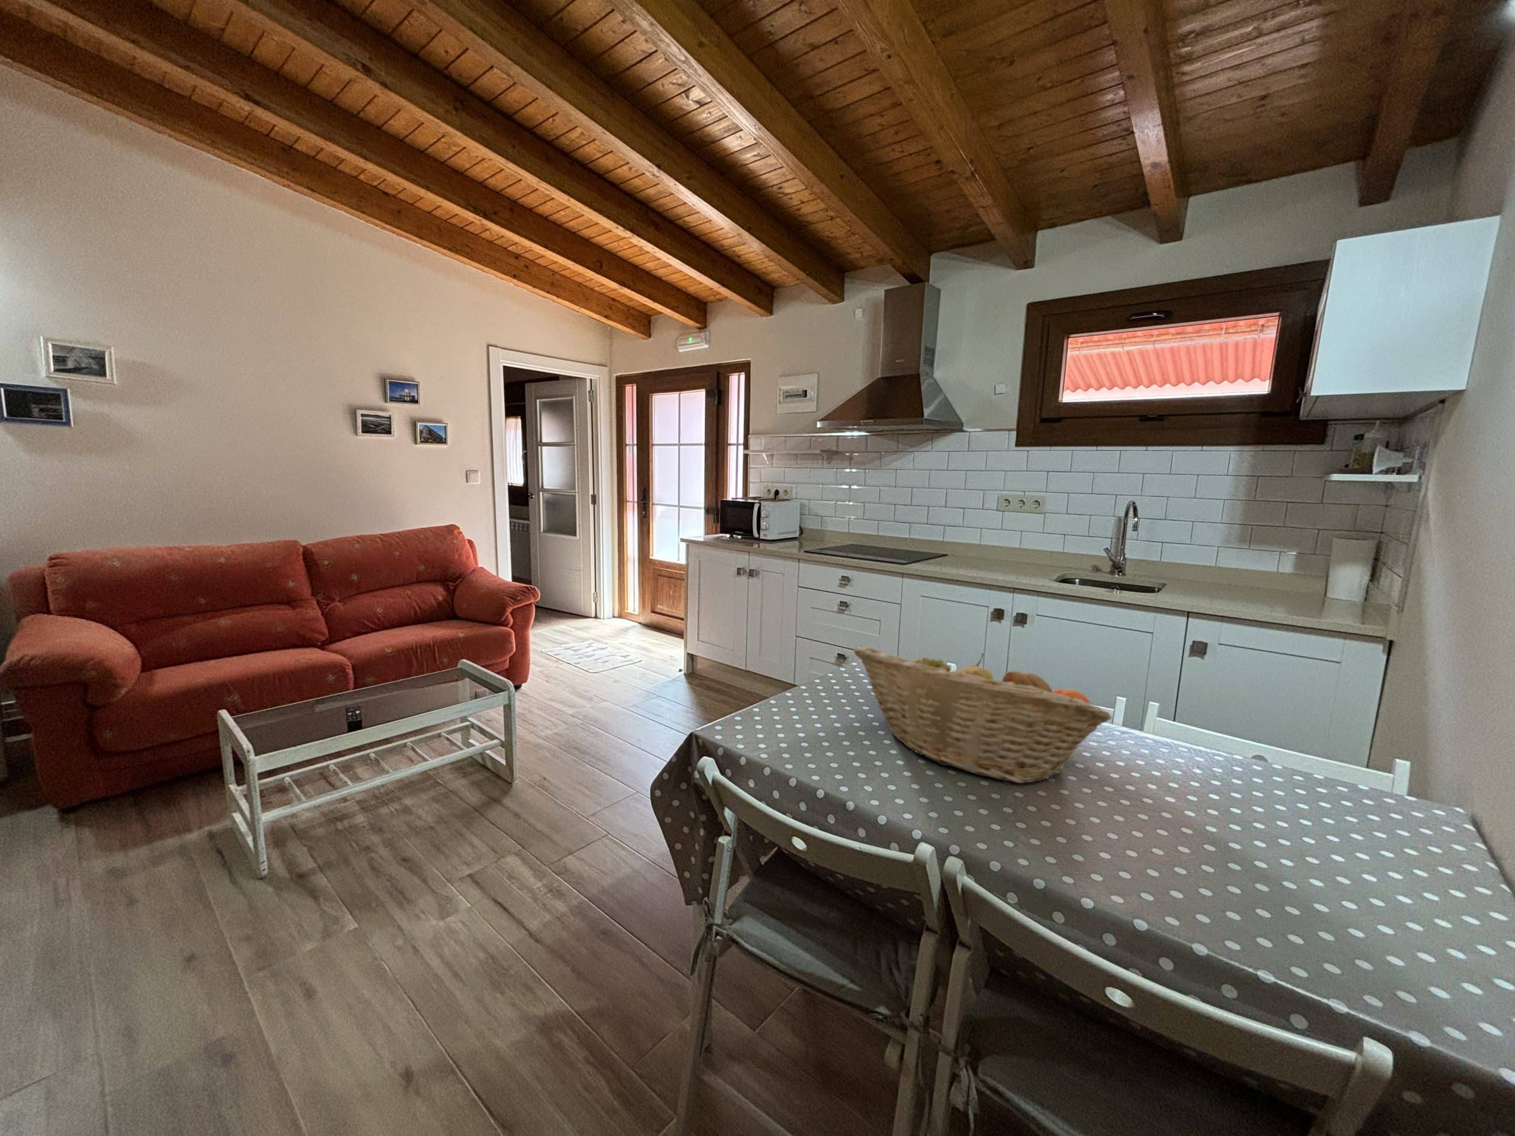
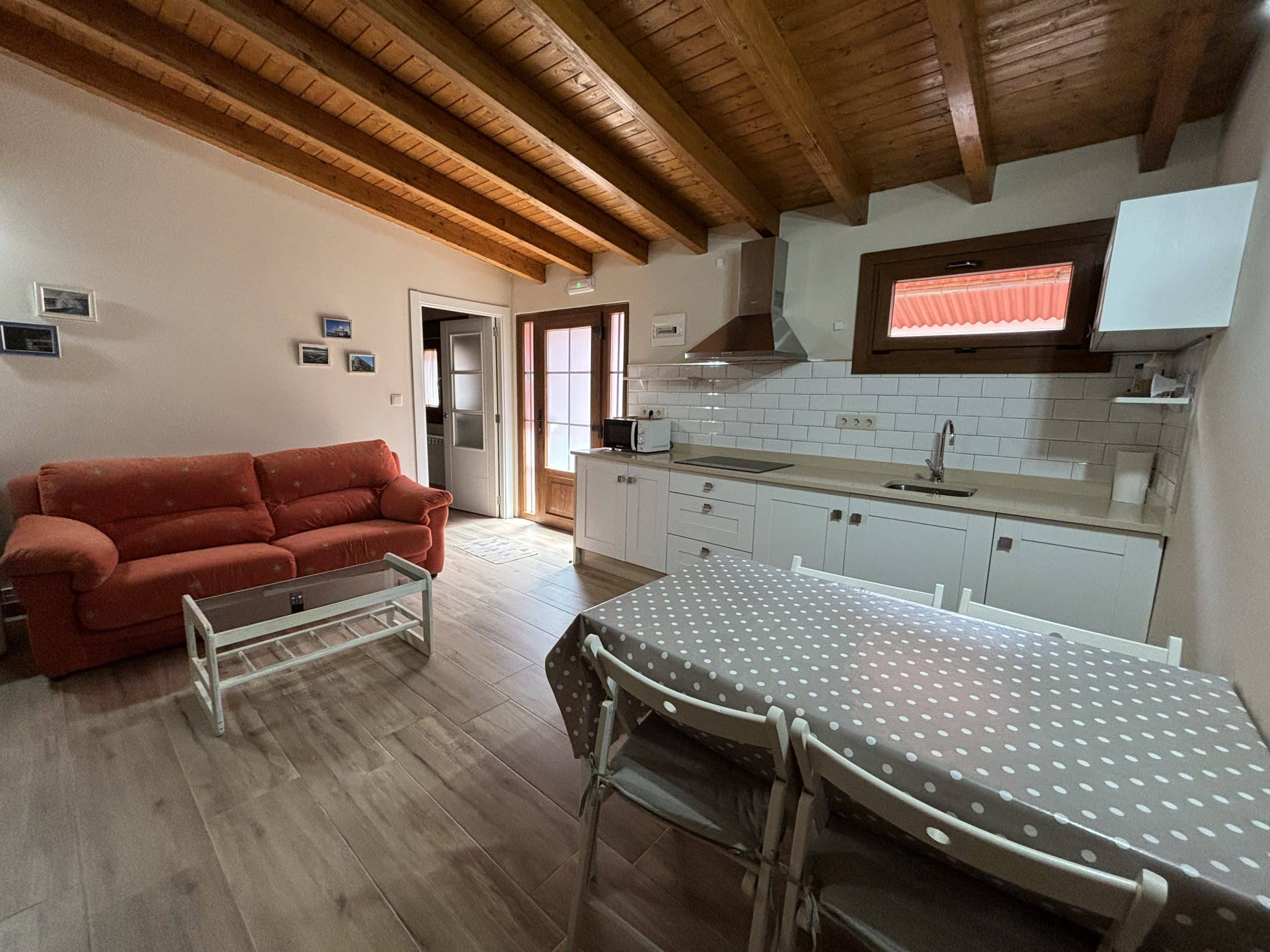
- fruit basket (969, 697)
